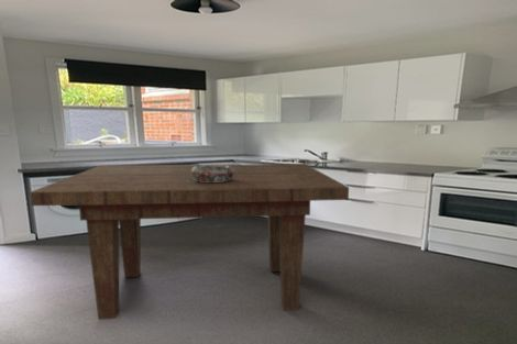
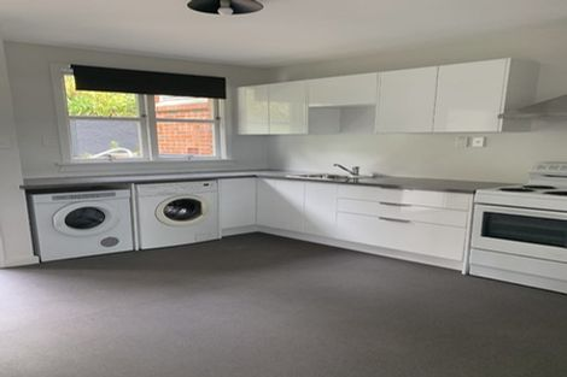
- dining table (202, 217)
- decorative bowl (212, 173)
